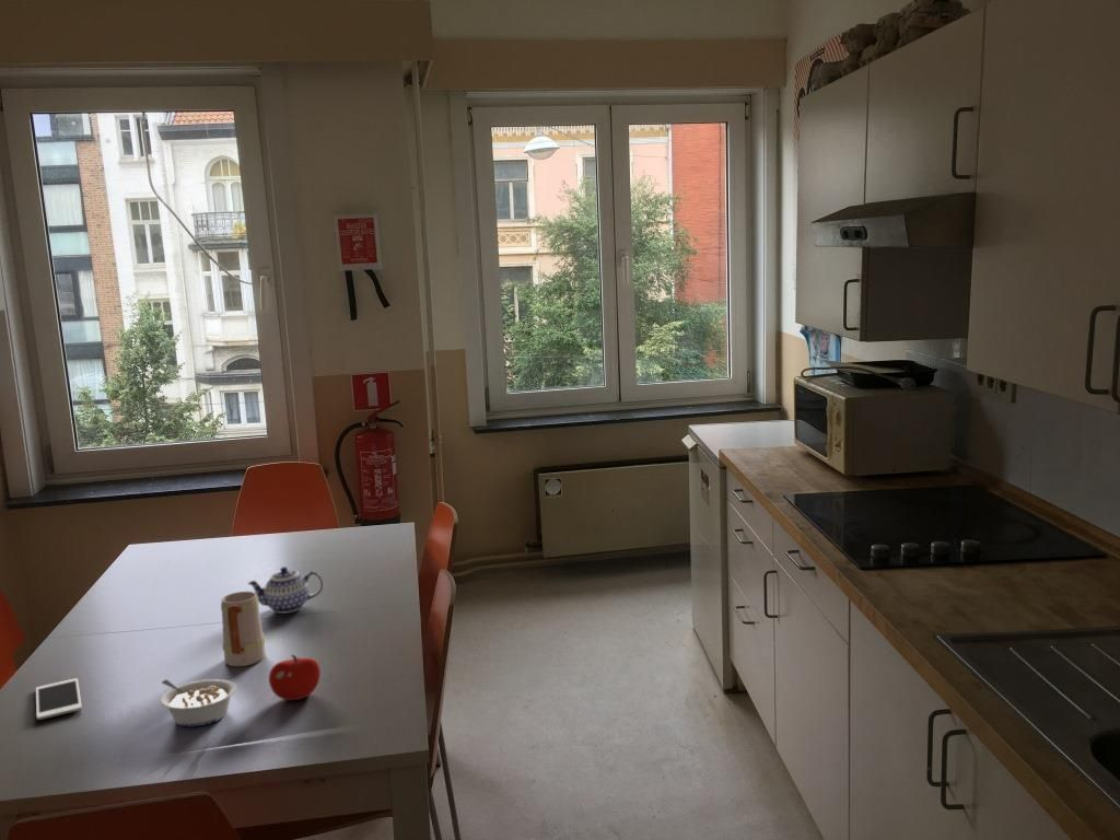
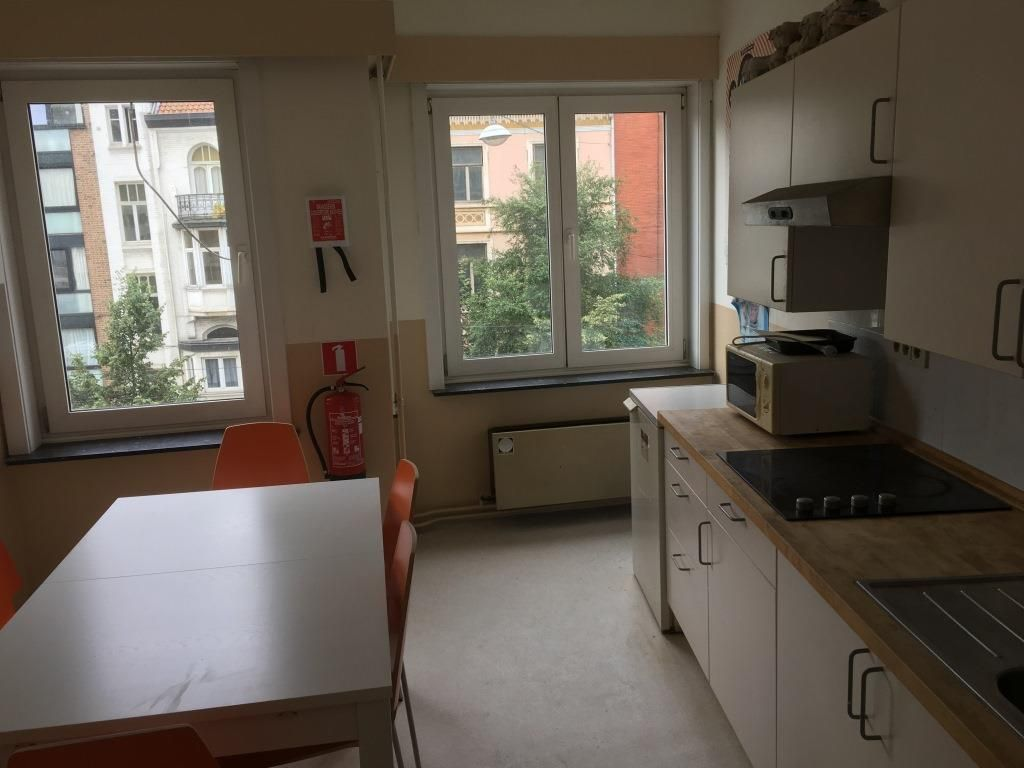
- mug (240, 630)
- legume (196, 702)
- cell phone (58, 698)
- teapot (285, 587)
- fruit (294, 675)
